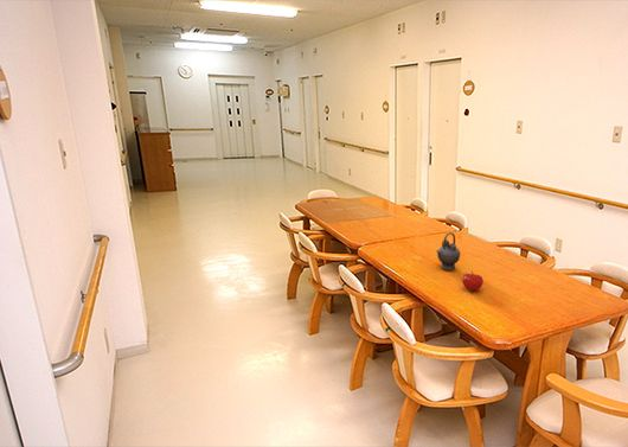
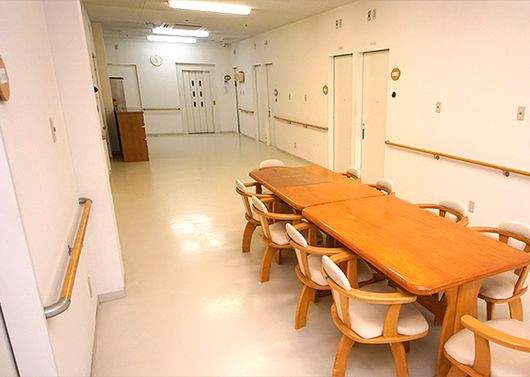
- teapot (447, 250)
- fruit (472, 280)
